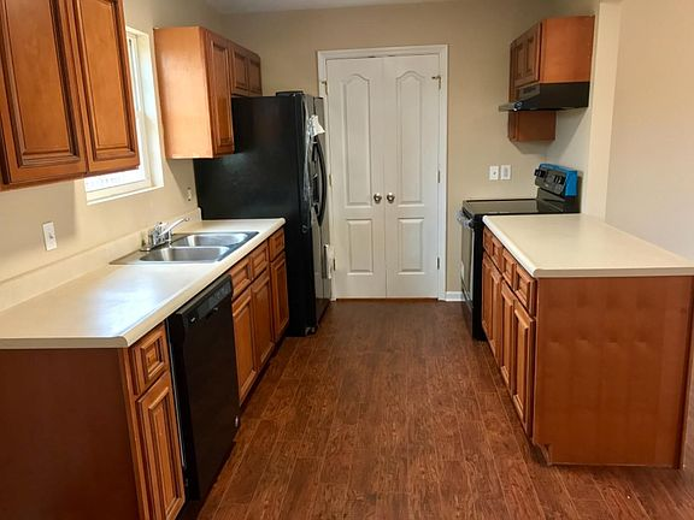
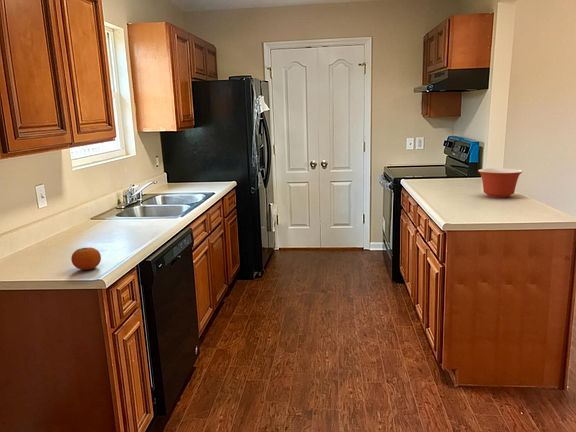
+ fruit (86, 258)
+ mixing bowl (499, 183)
